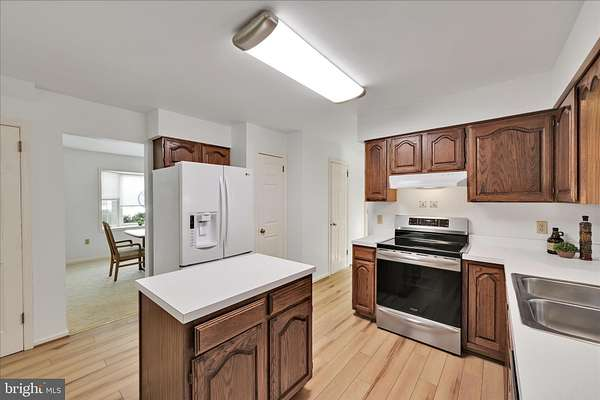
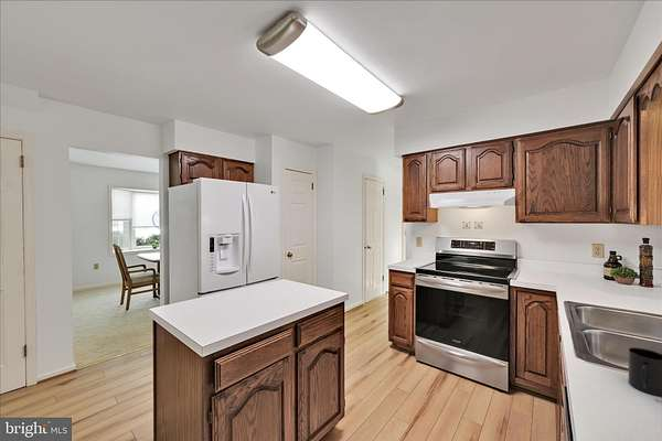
+ mug (647, 372)
